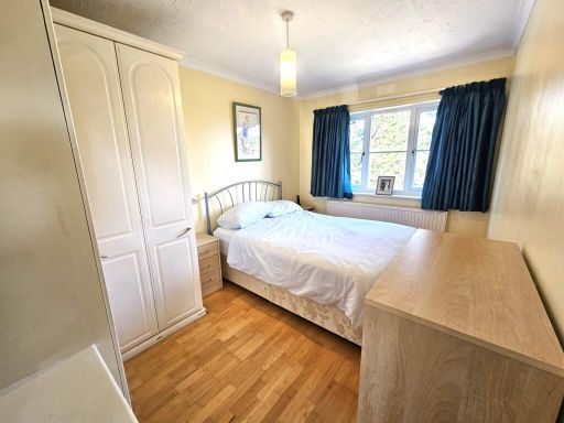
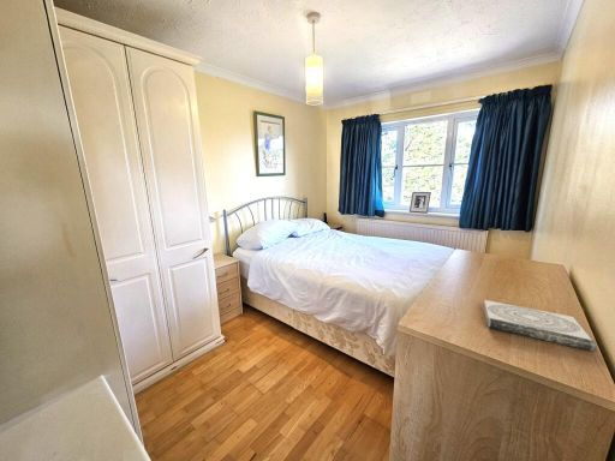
+ book (531, 322)
